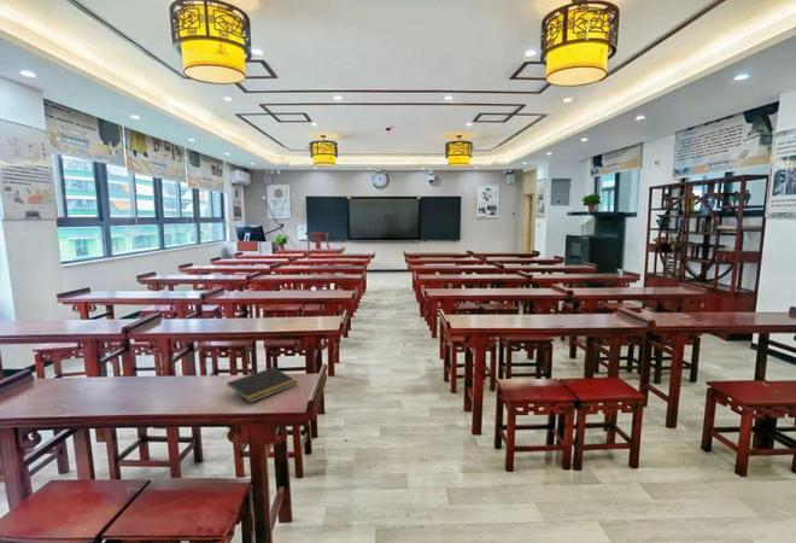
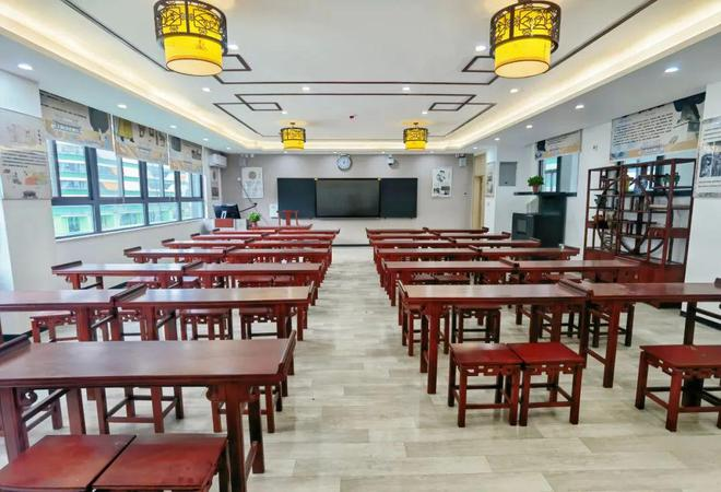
- notepad (263, 383)
